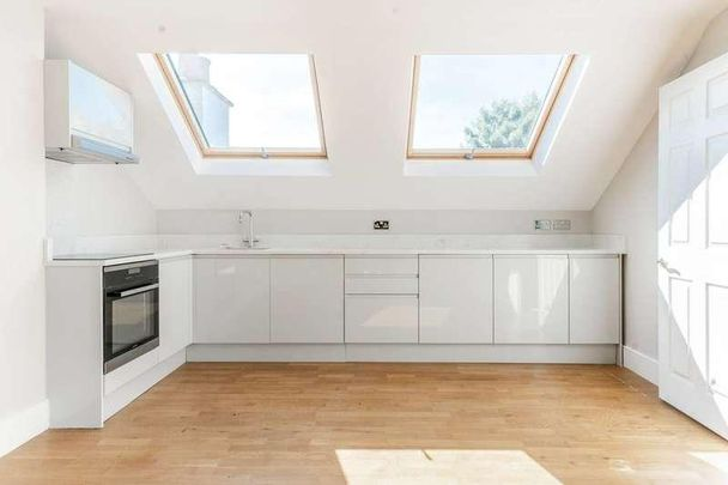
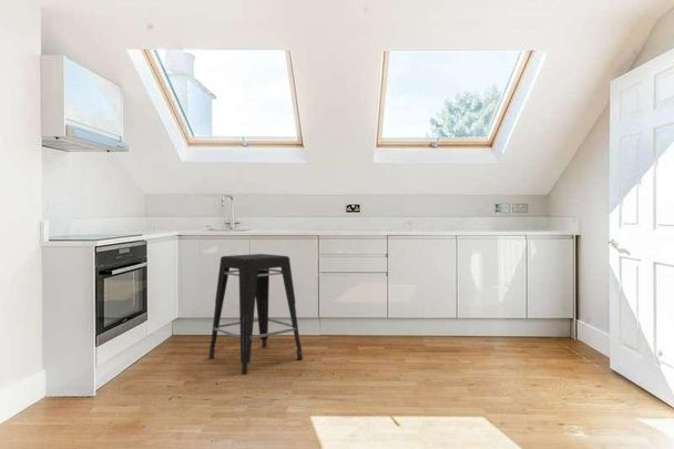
+ stool (254, 307)
